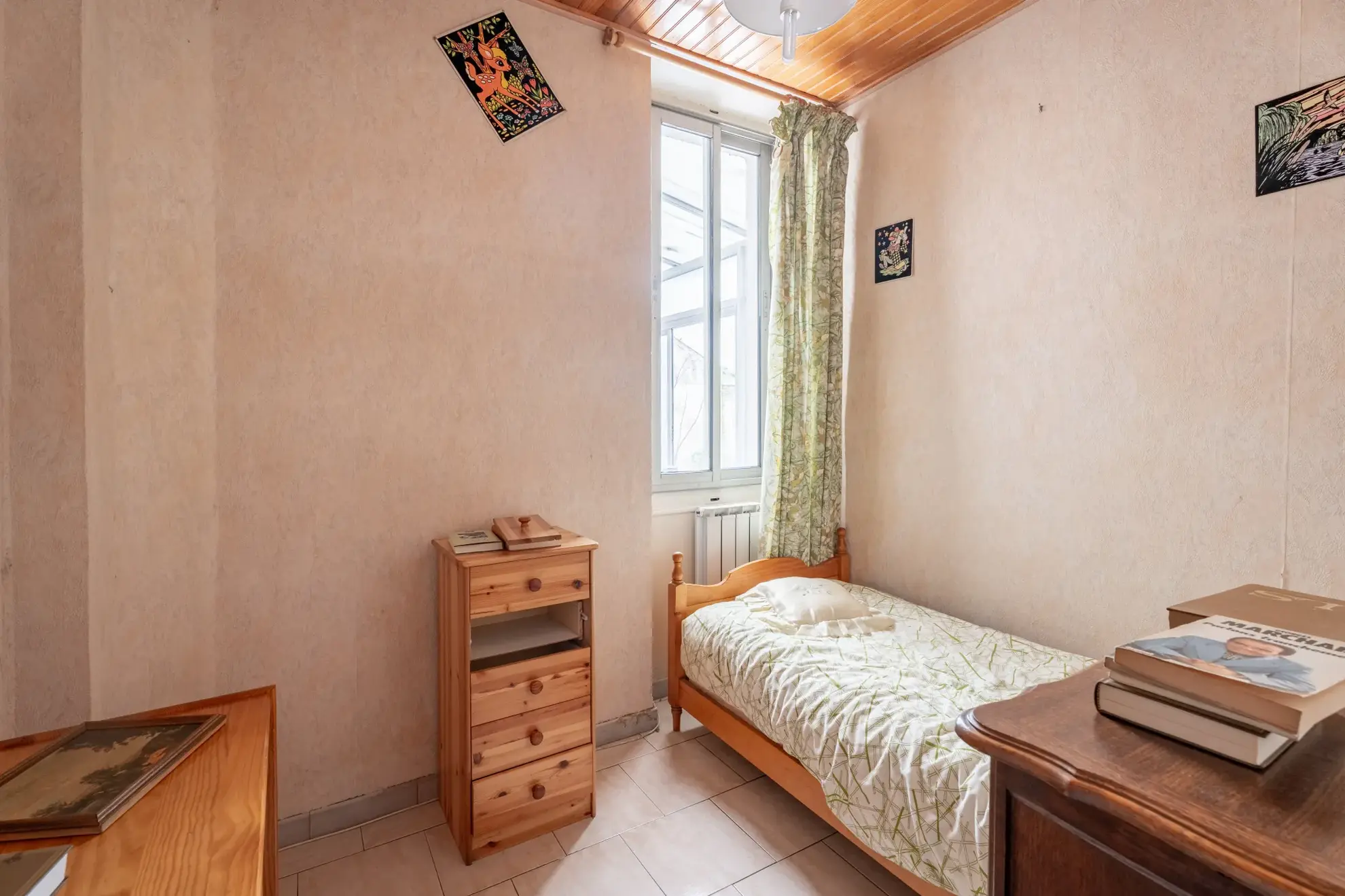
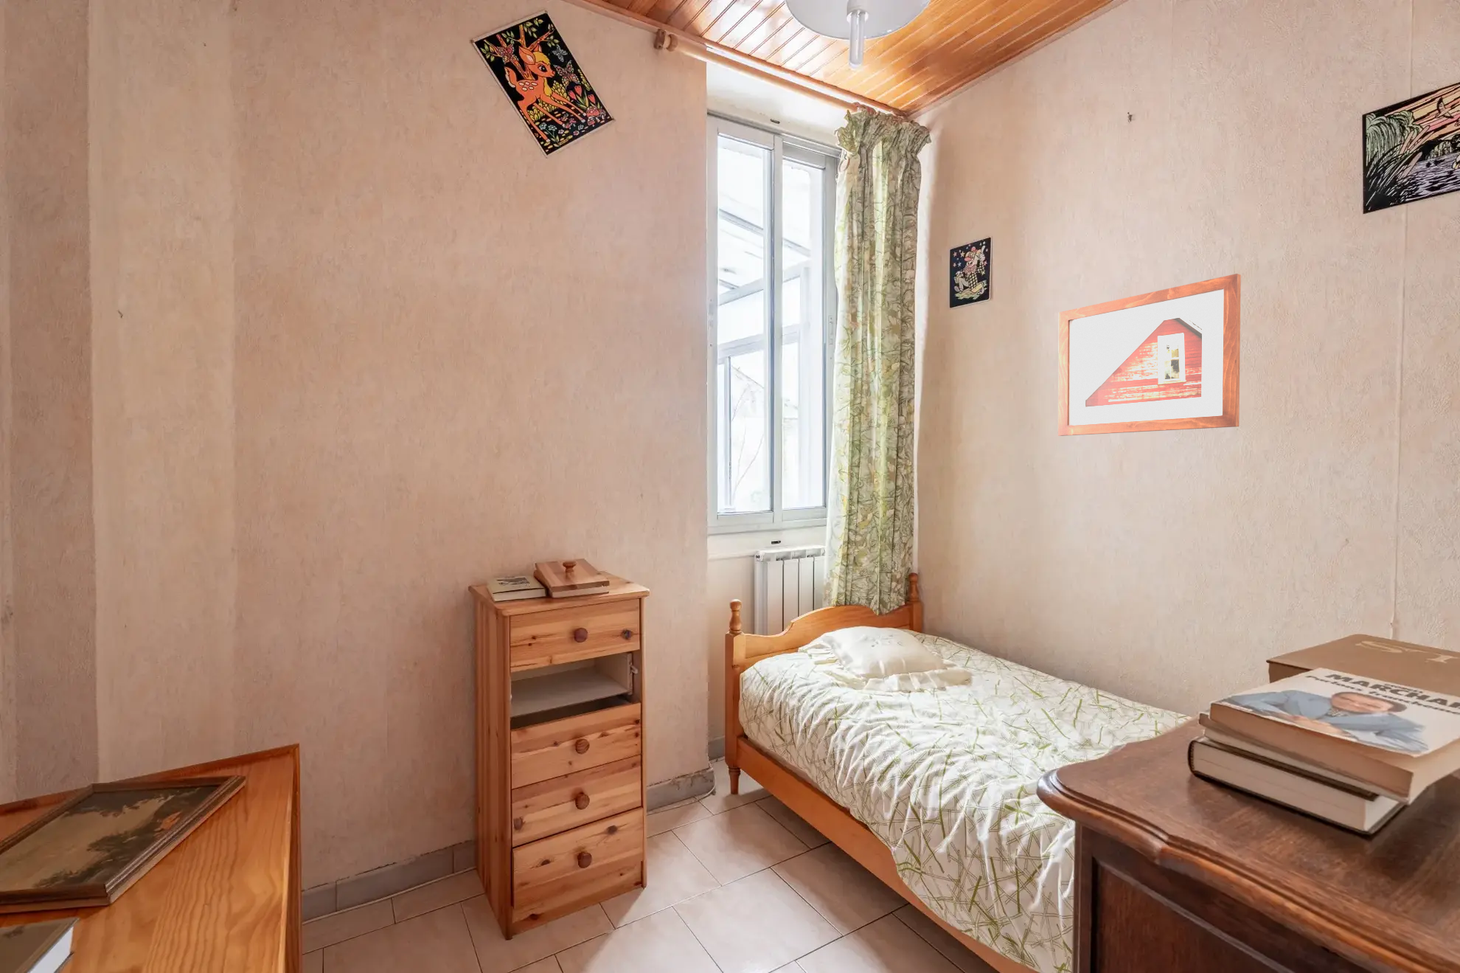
+ picture frame (1140, 364)
